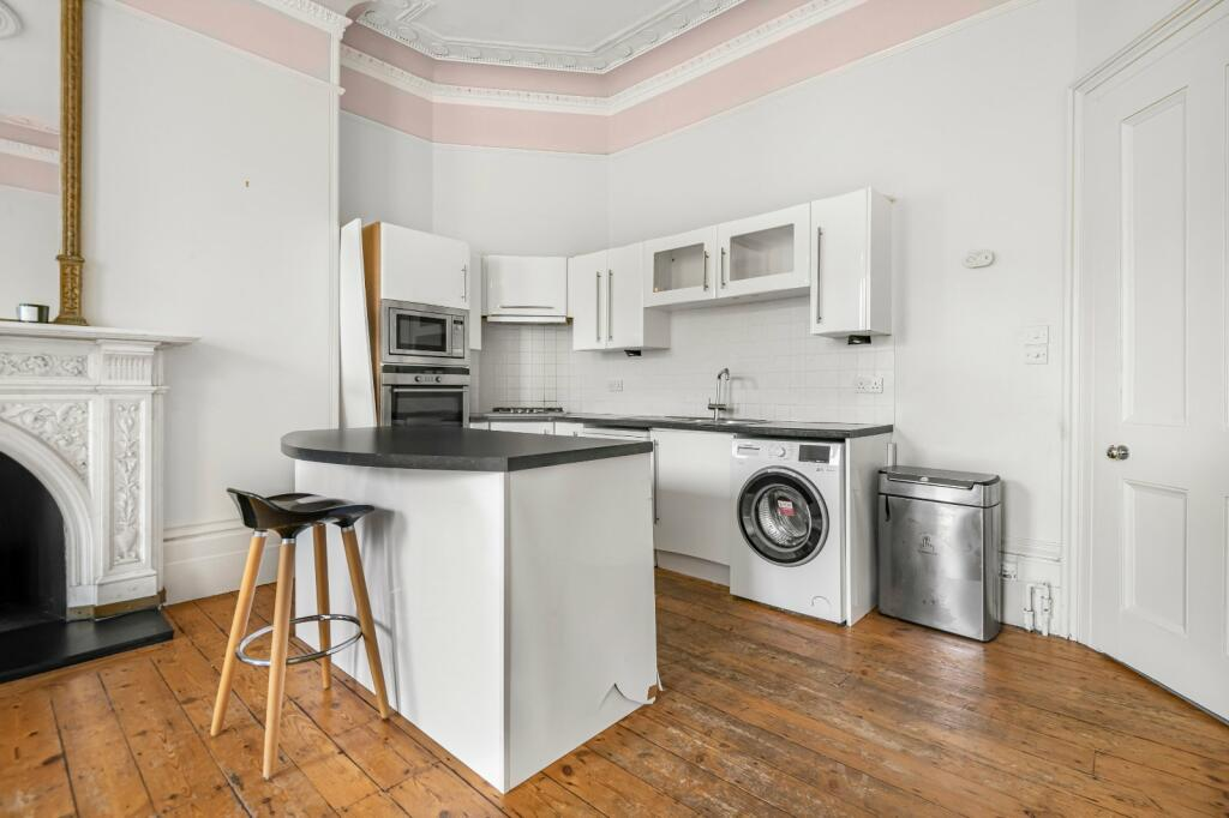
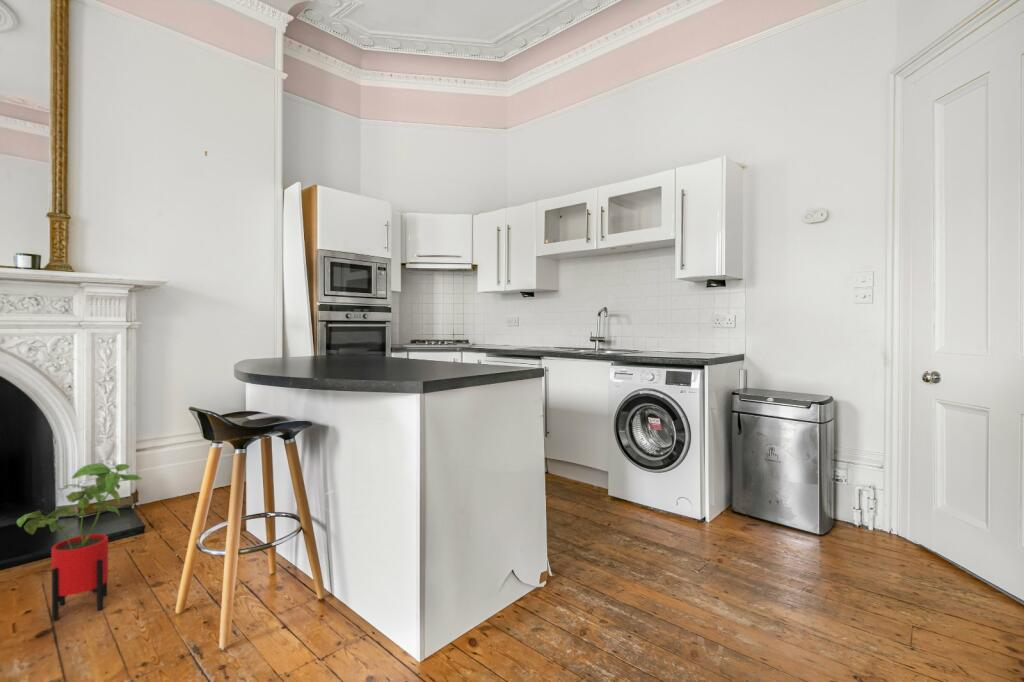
+ house plant (81, 535)
